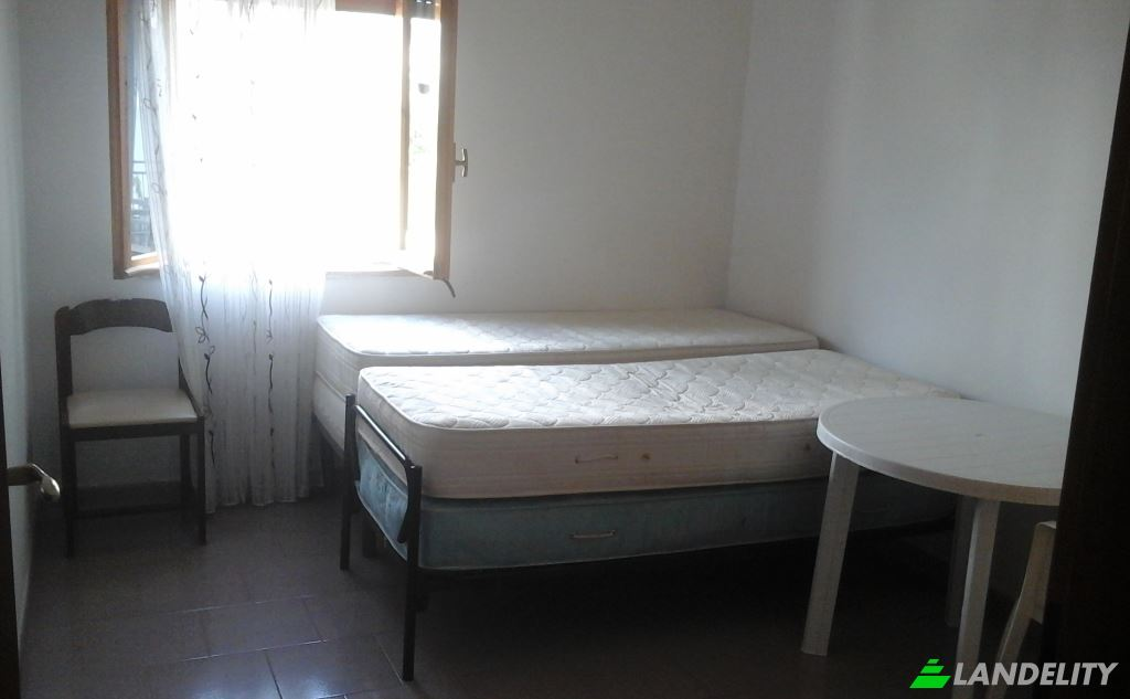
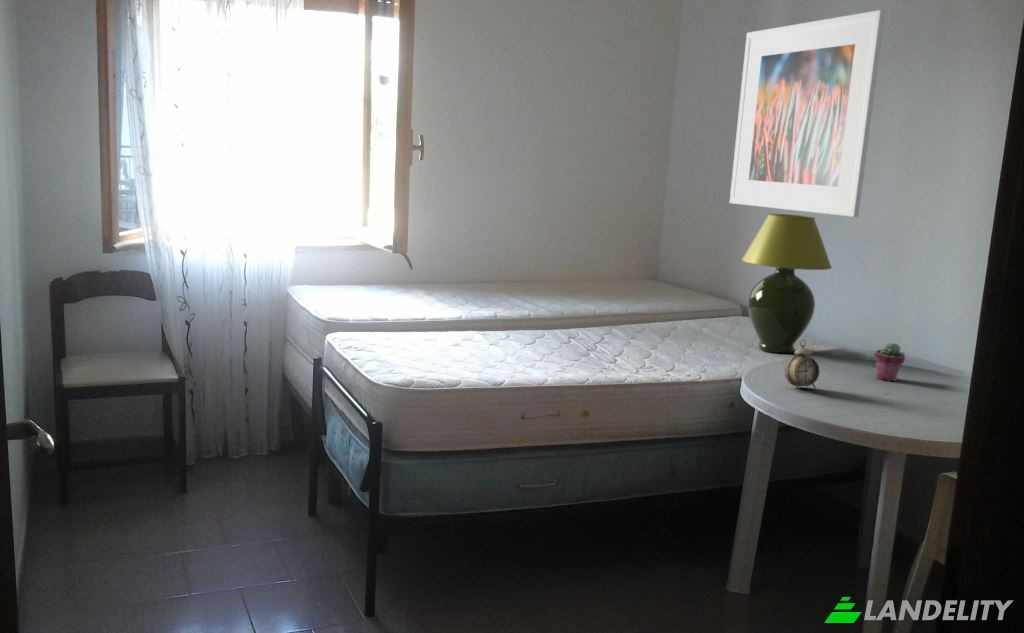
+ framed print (798, 117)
+ potted succulent (889, 360)
+ table lamp (783, 283)
+ alarm clock (803, 364)
